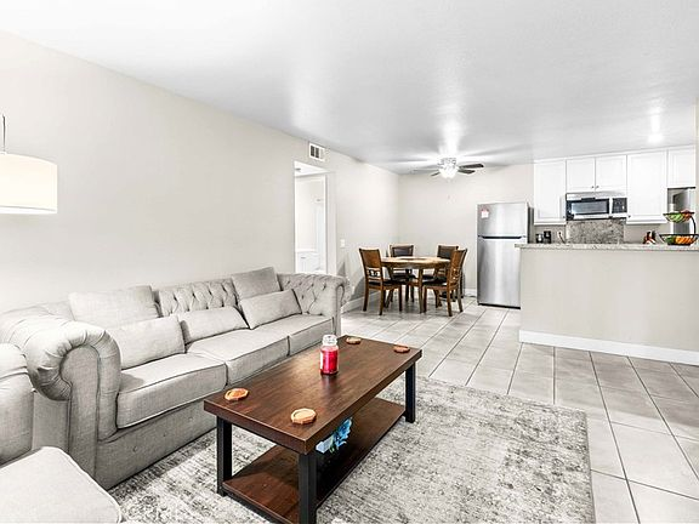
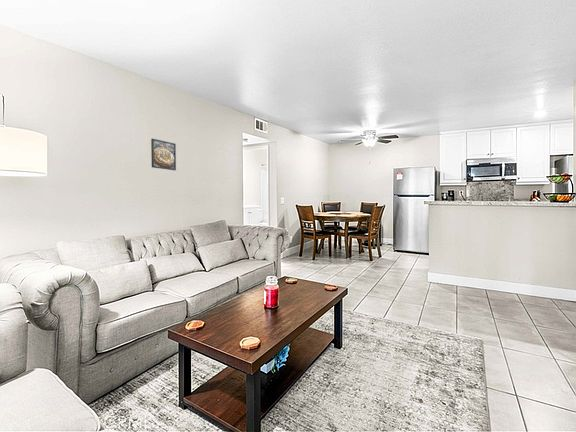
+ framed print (164, 155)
